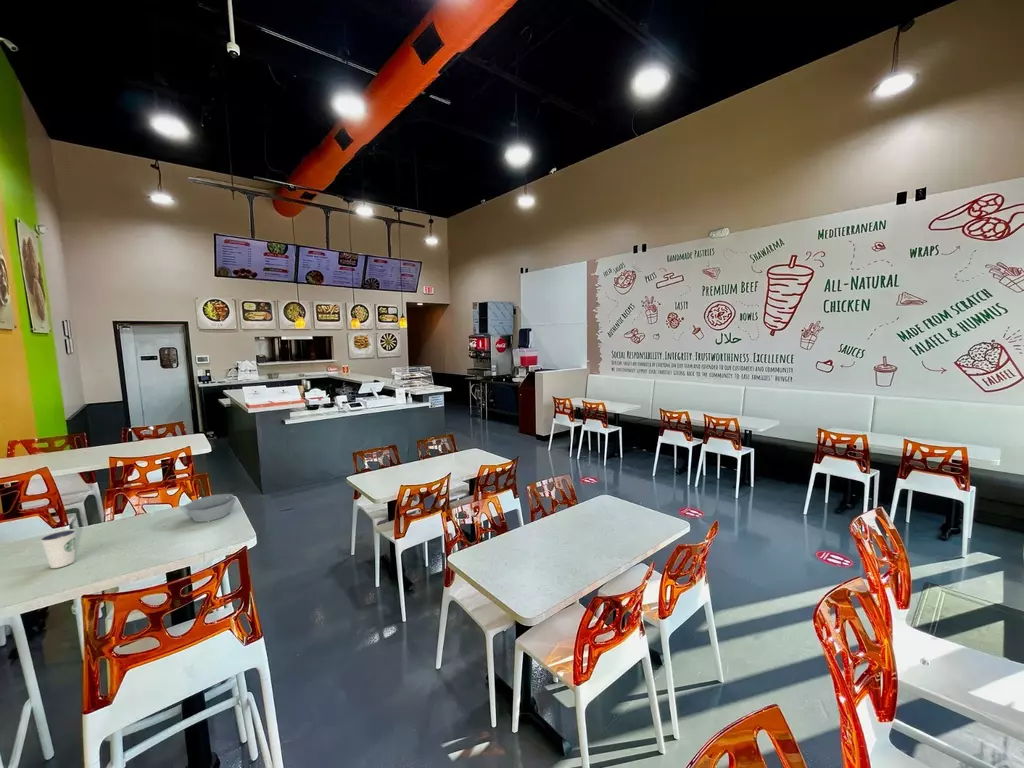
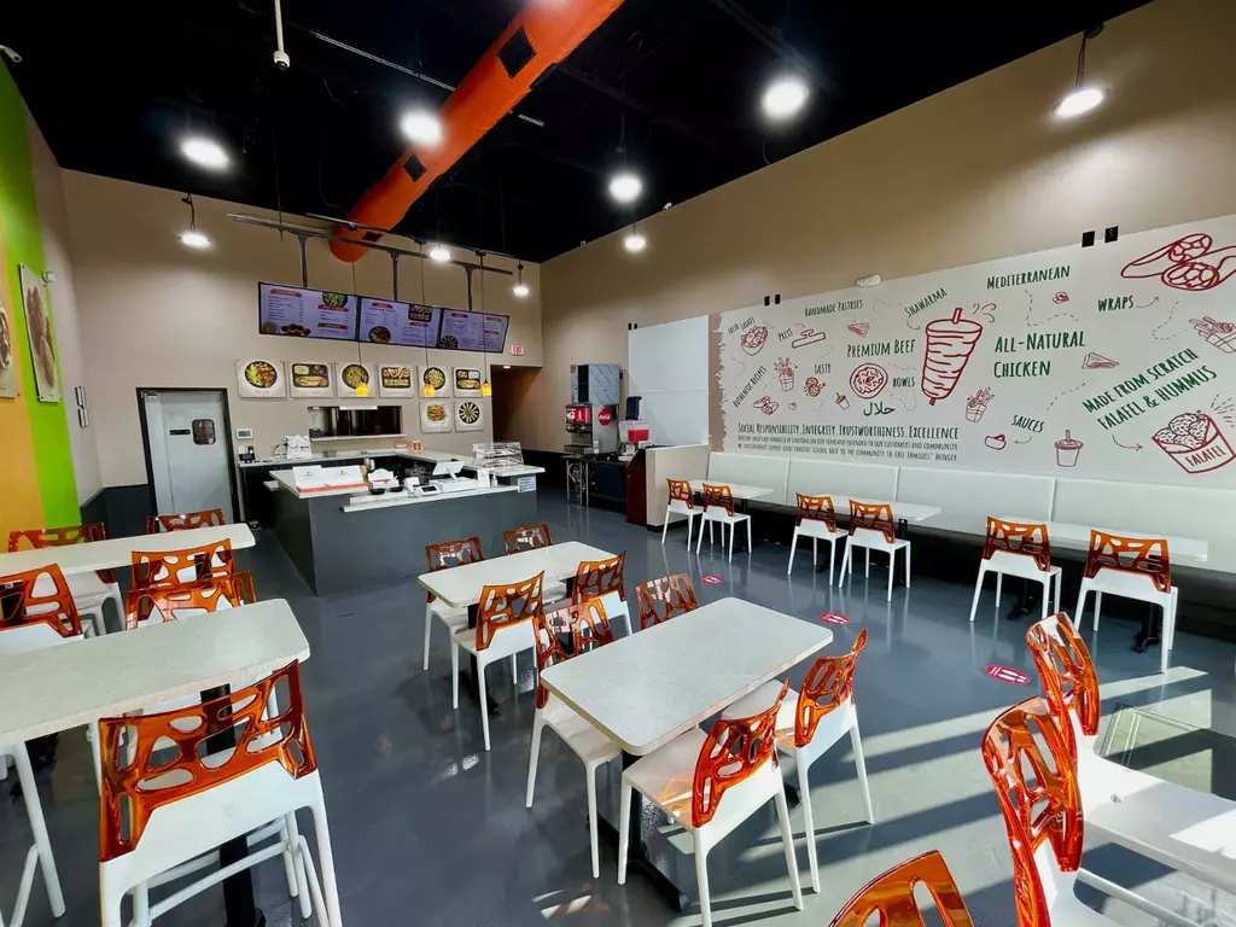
- bowl (210, 508)
- dixie cup (60, 549)
